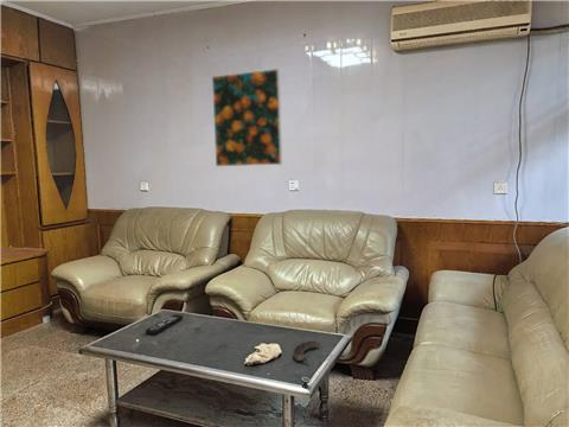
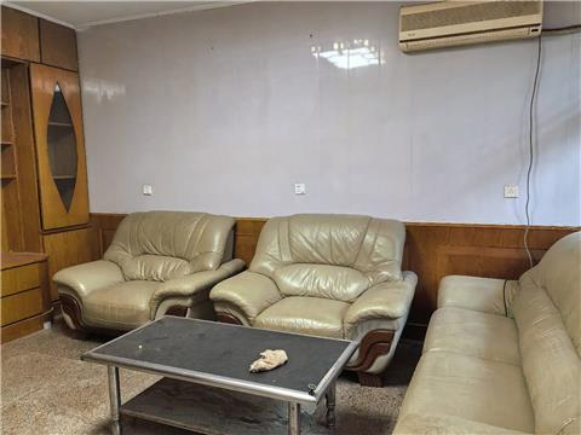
- banana (305, 350)
- remote control (165, 324)
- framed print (247, 119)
